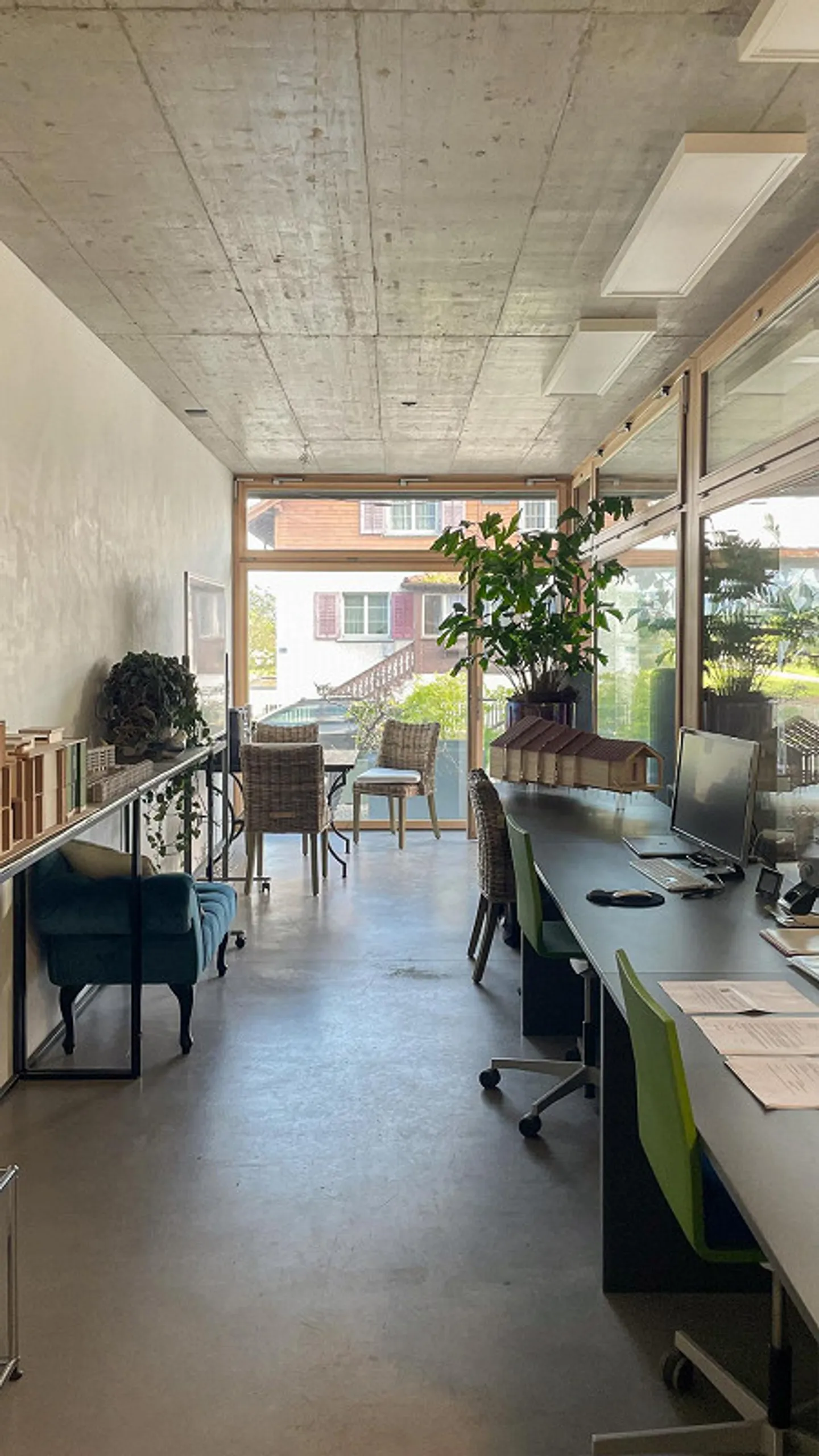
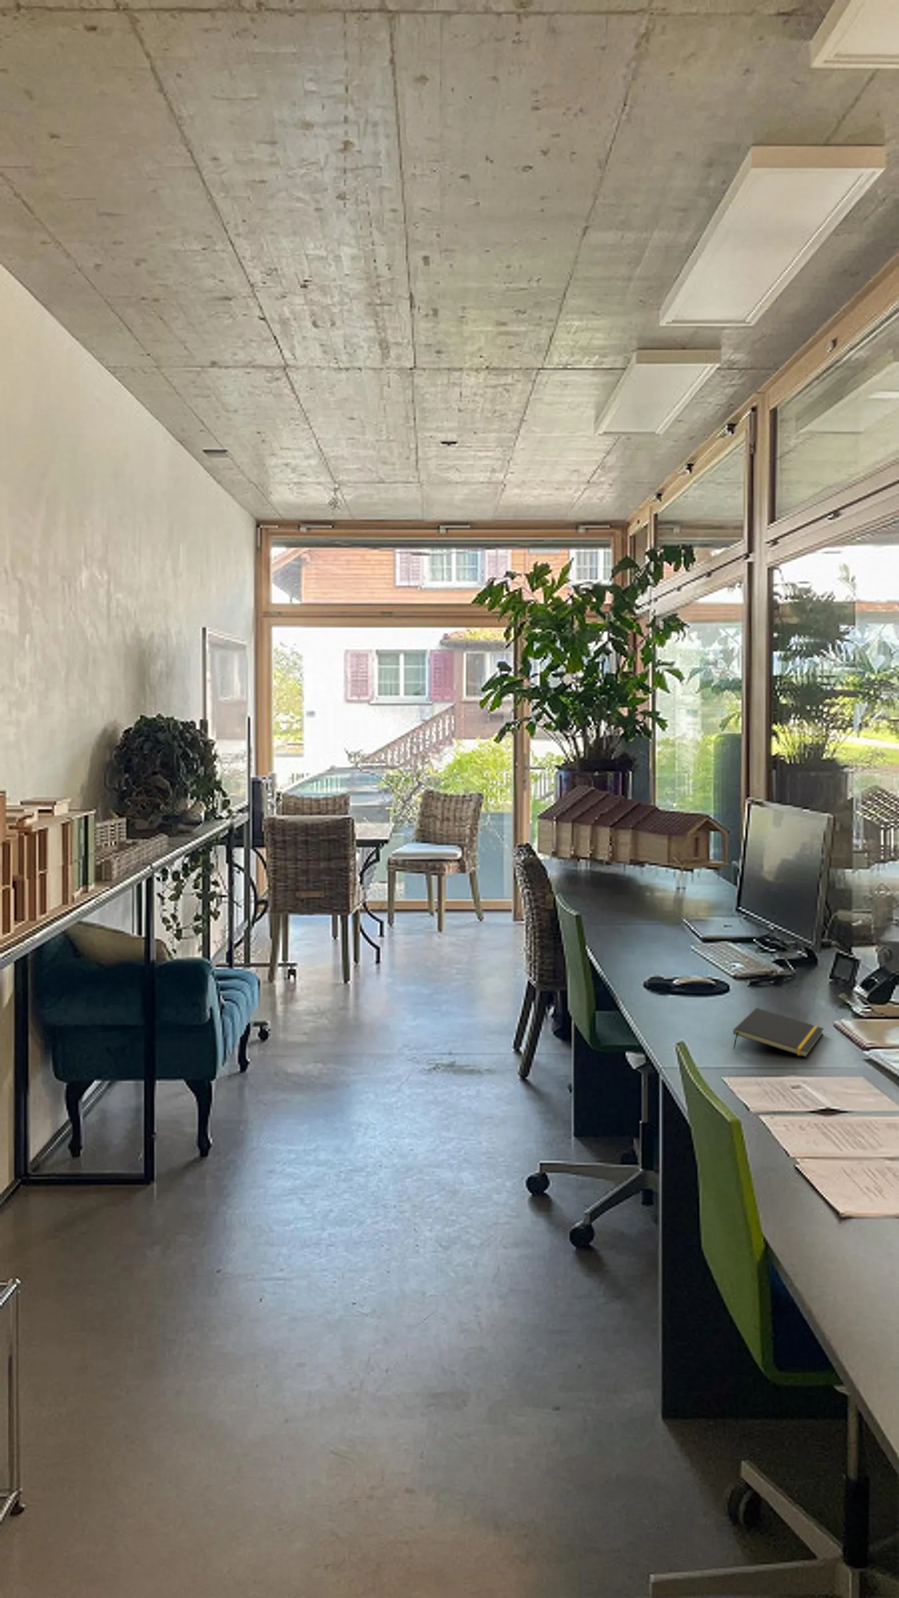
+ notepad (779, 1031)
